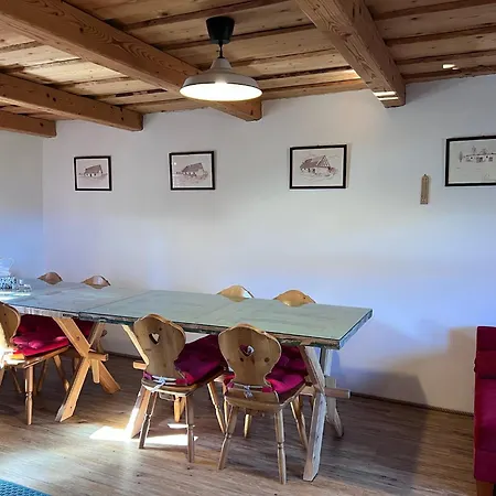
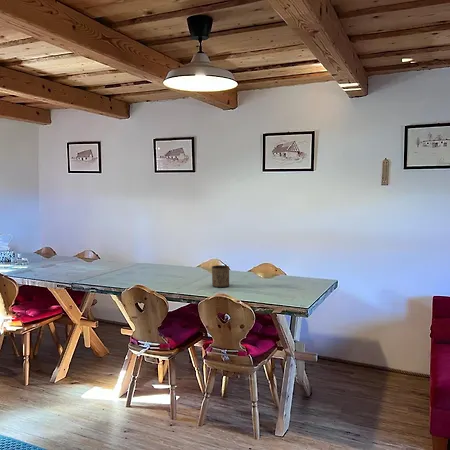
+ cup (220, 276)
